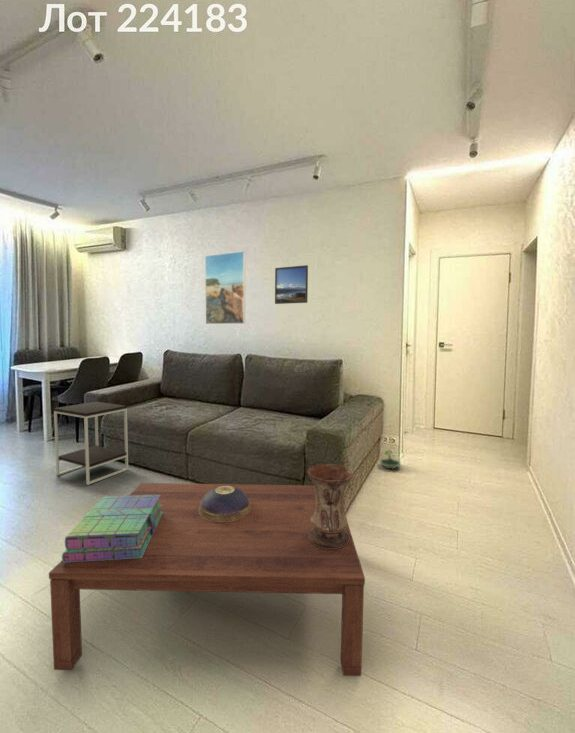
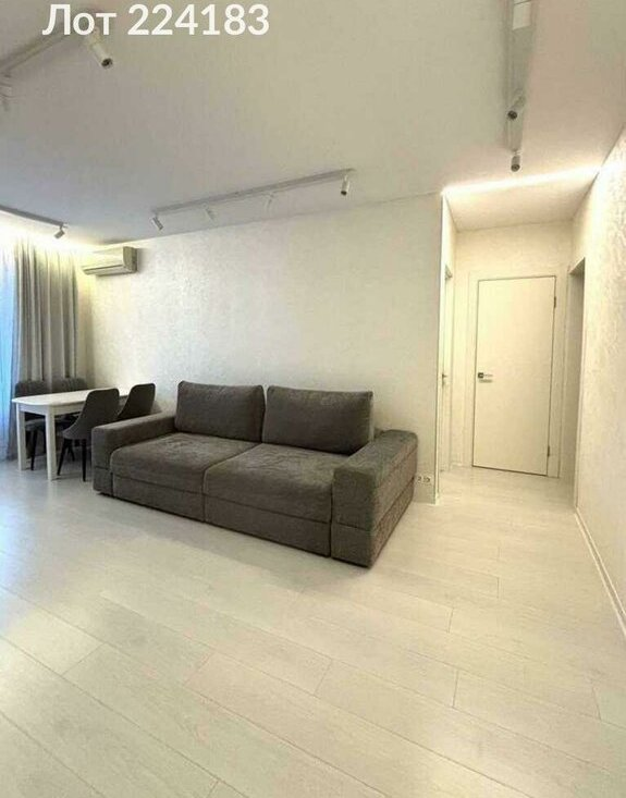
- terrarium (389, 450)
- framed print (291, 285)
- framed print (224, 289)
- vase (329, 504)
- coffee table (226, 557)
- decorative bowl (225, 497)
- stack of books (118, 523)
- side table (95, 439)
